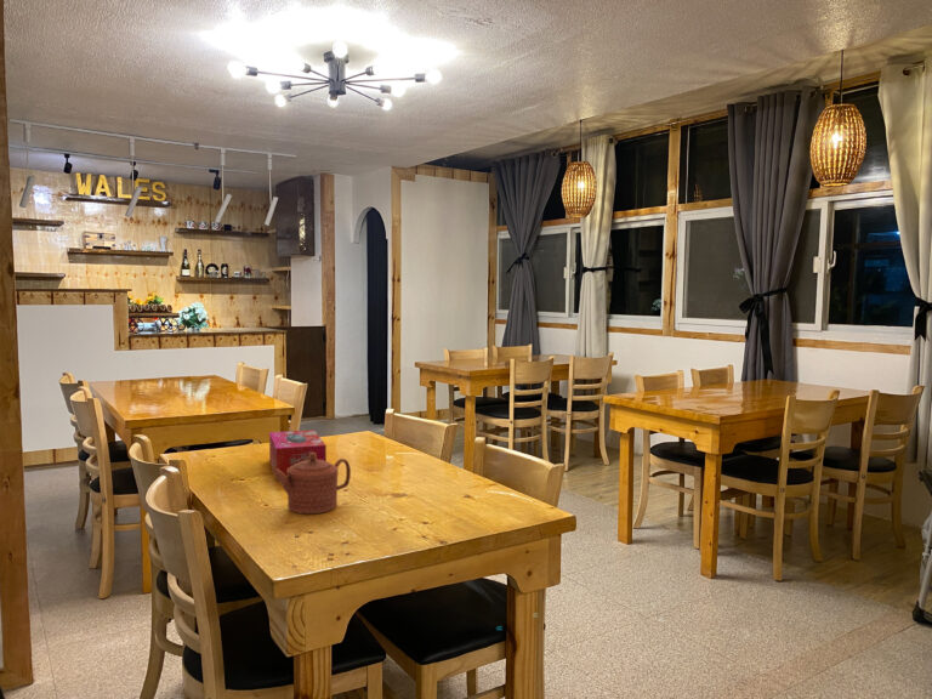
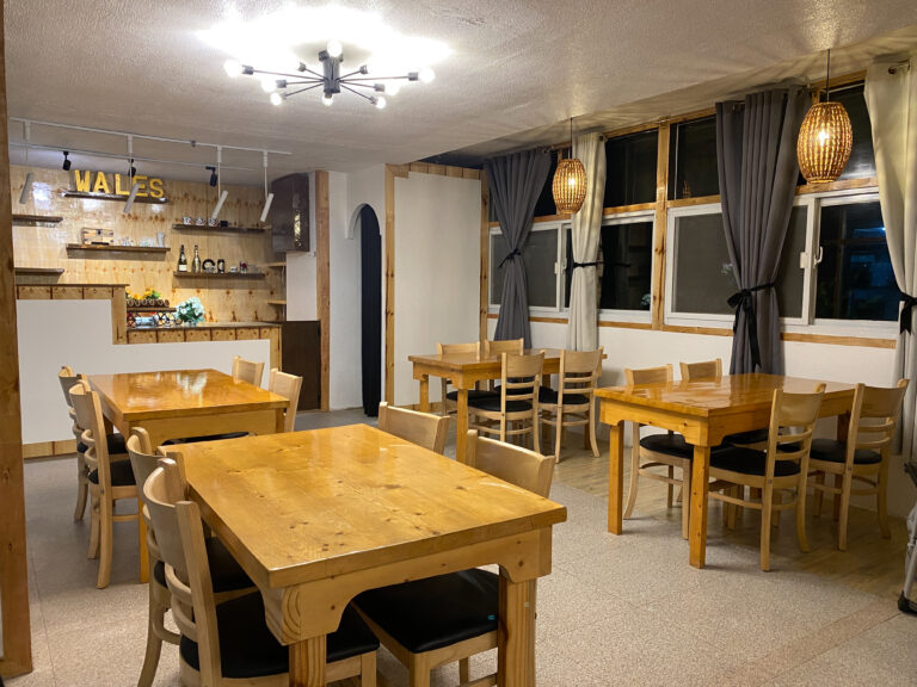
- tissue box (296, 453)
- teapot (312, 479)
